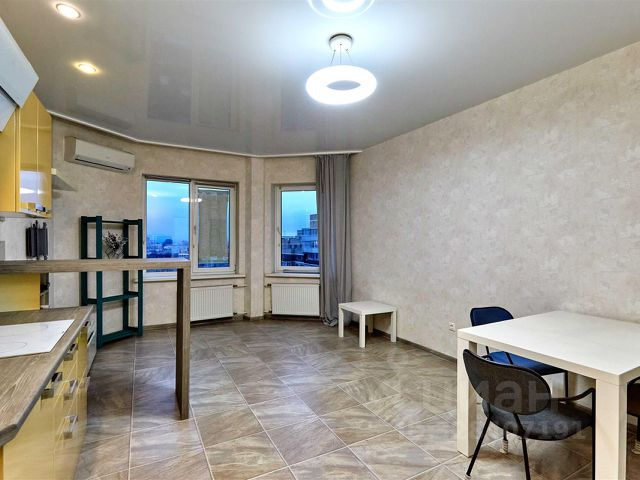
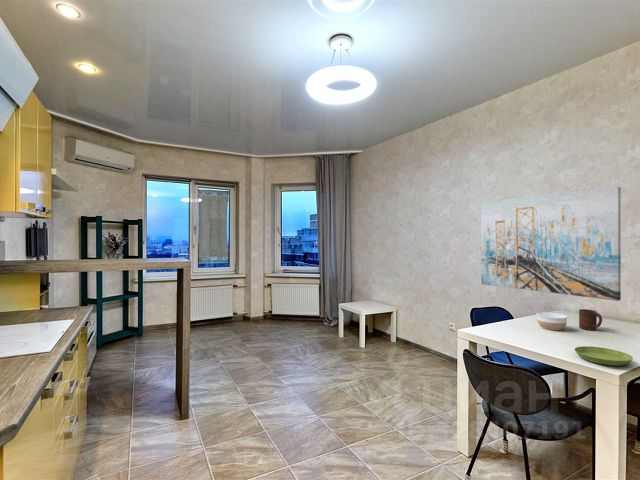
+ saucer (602, 356)
+ bowl (551, 321)
+ wall art (539, 243)
+ cup (590, 320)
